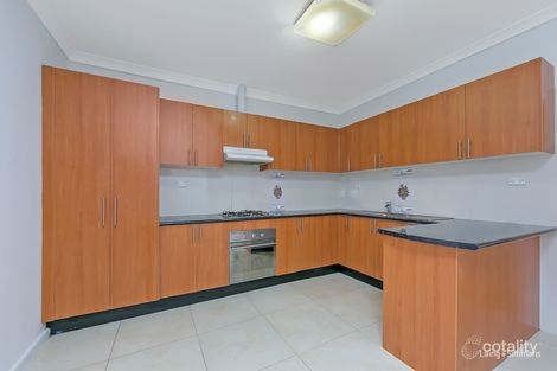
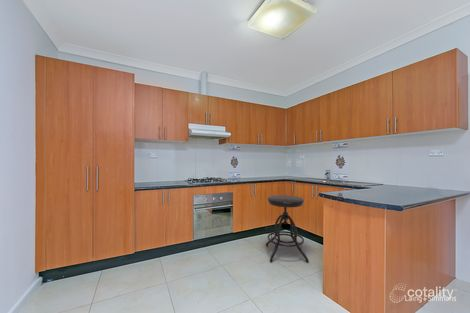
+ stool (285, 223)
